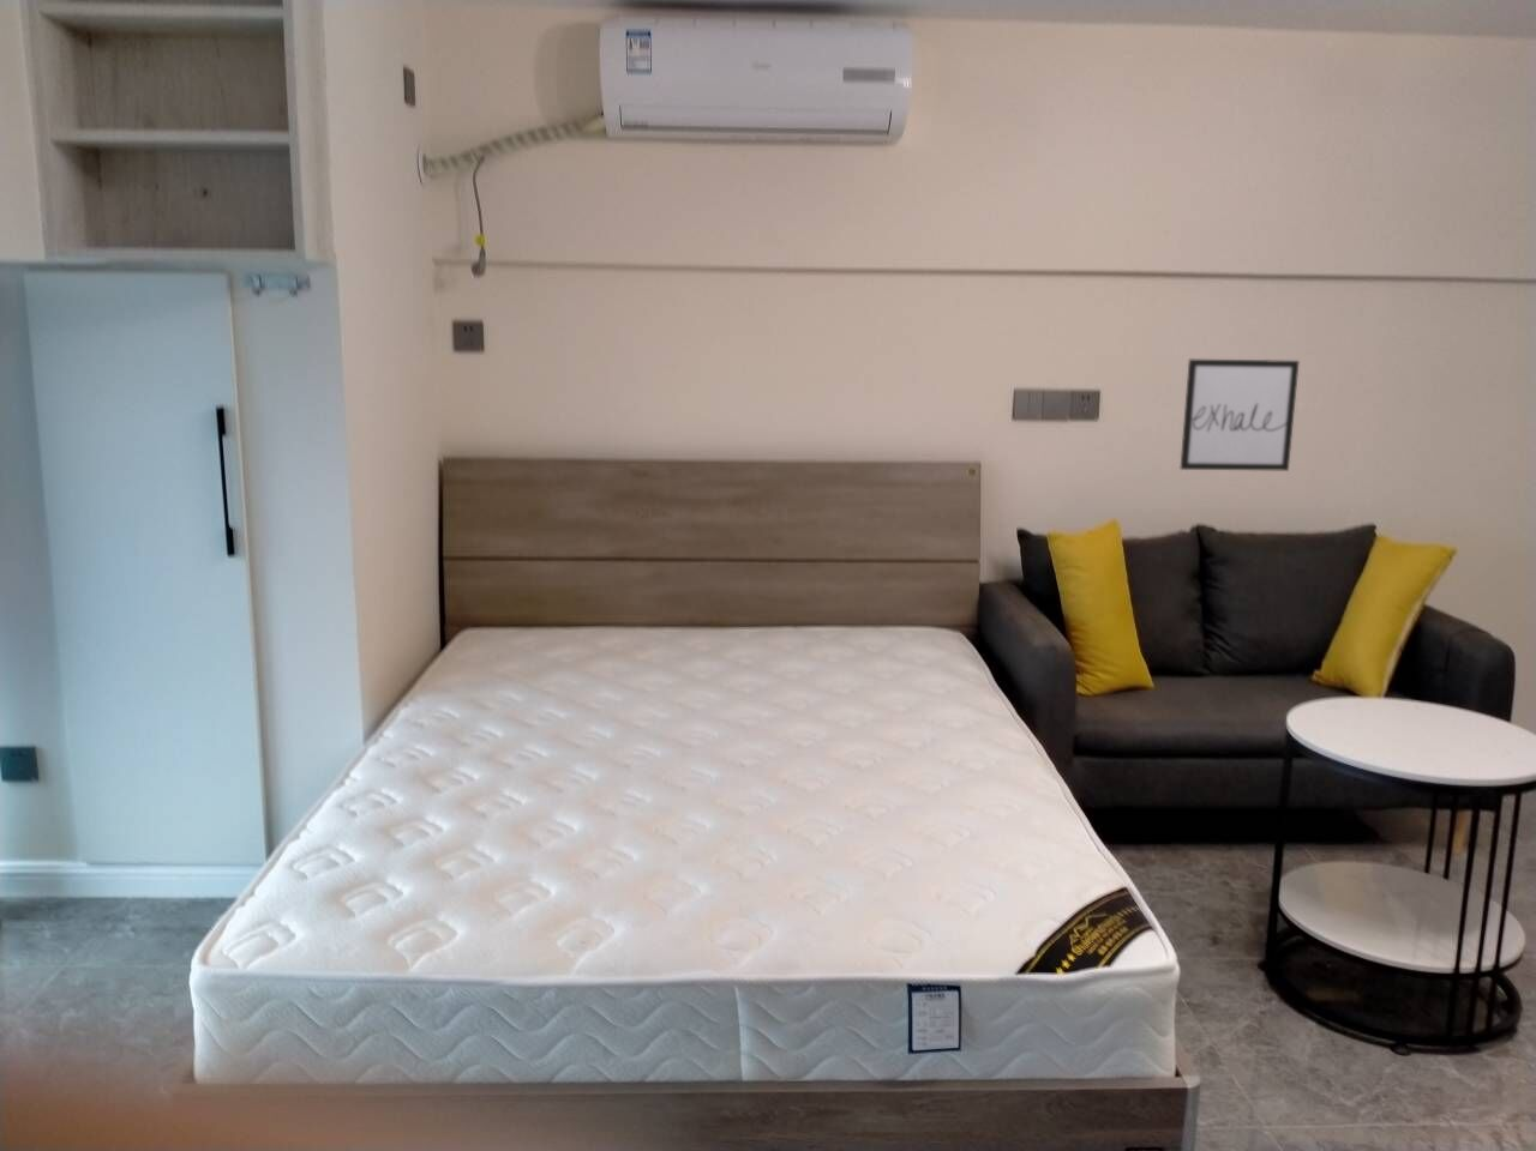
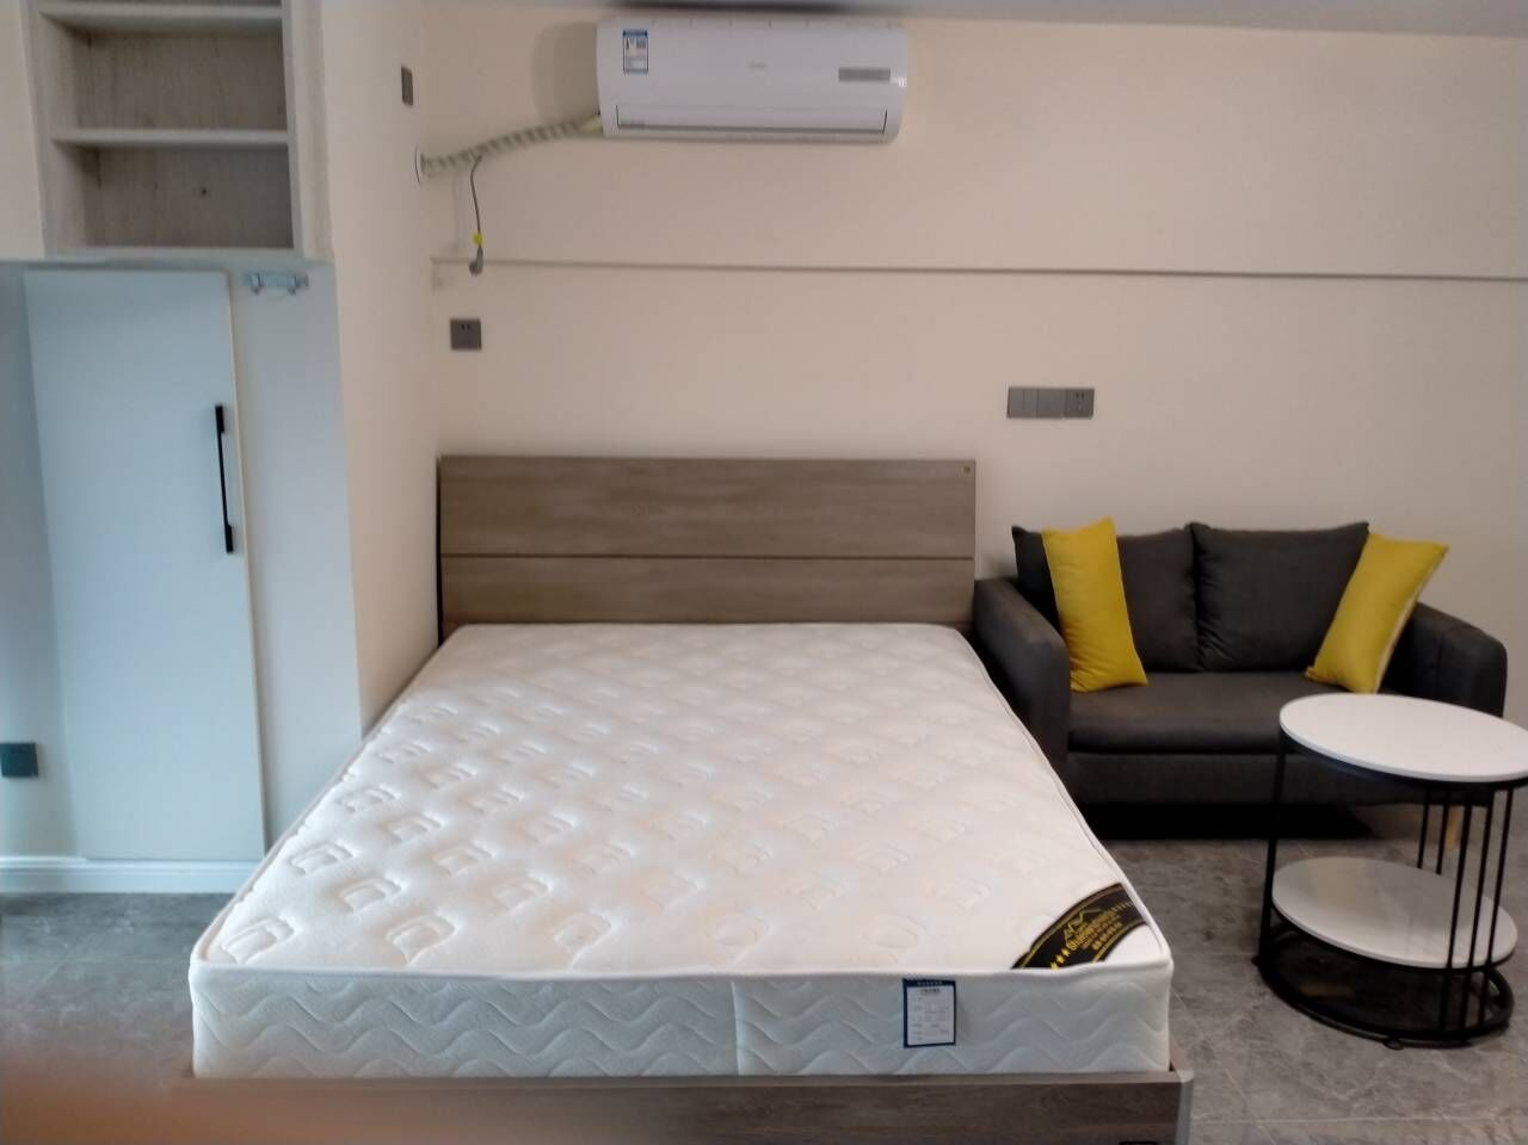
- wall art (1238, 415)
